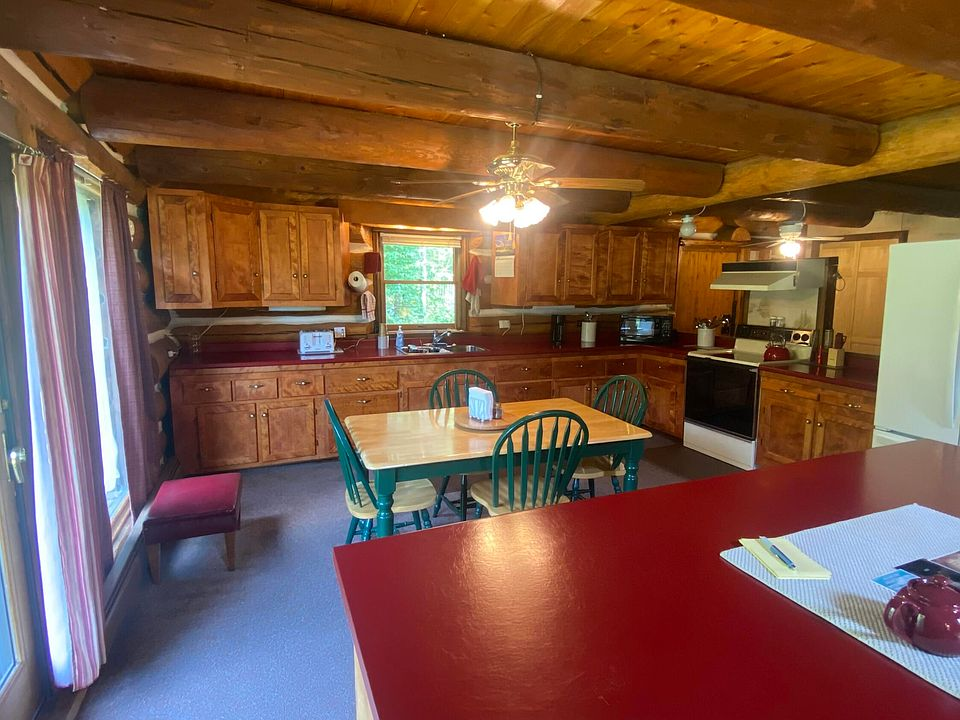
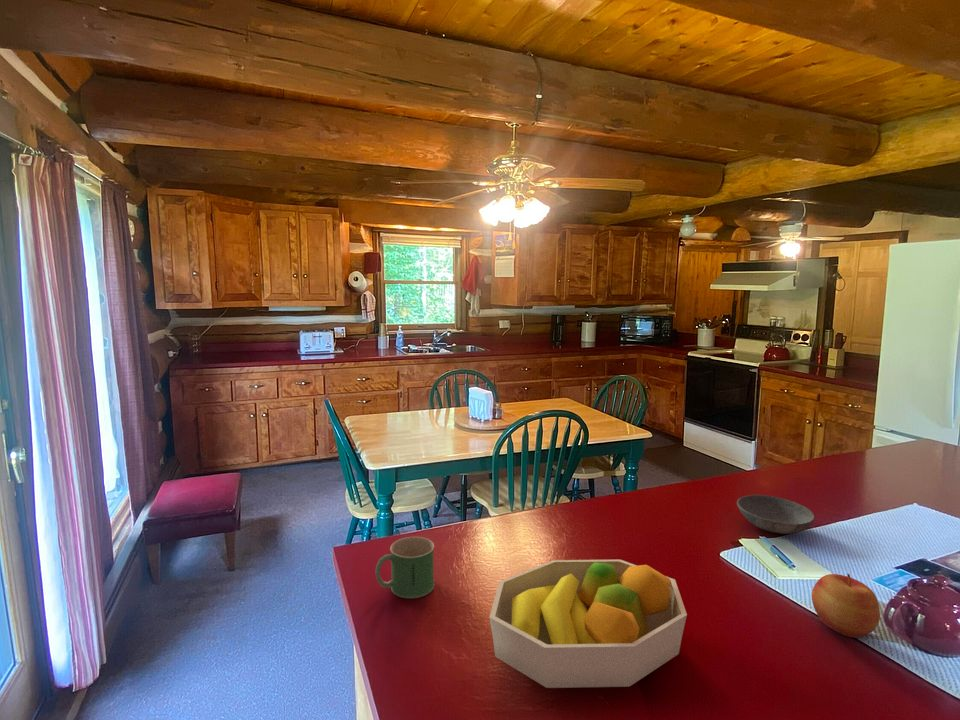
+ mug (405, 567)
+ apple (844, 601)
+ fruit bowl (587, 611)
+ bowl (774, 517)
